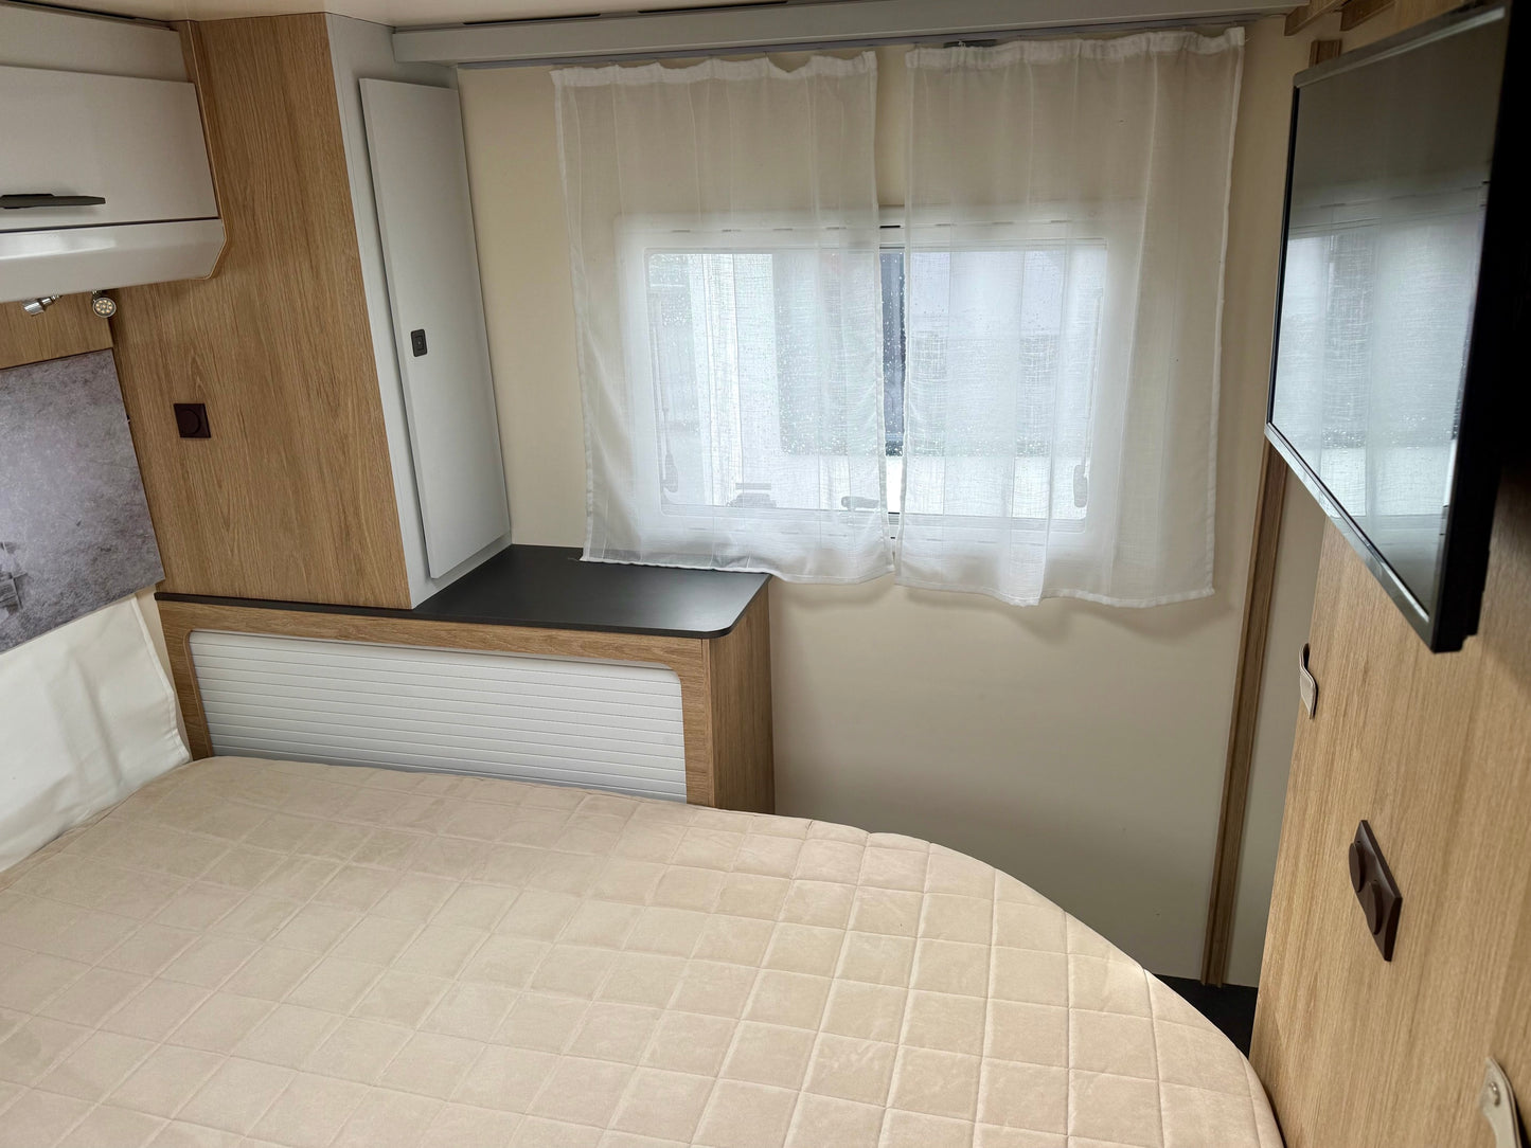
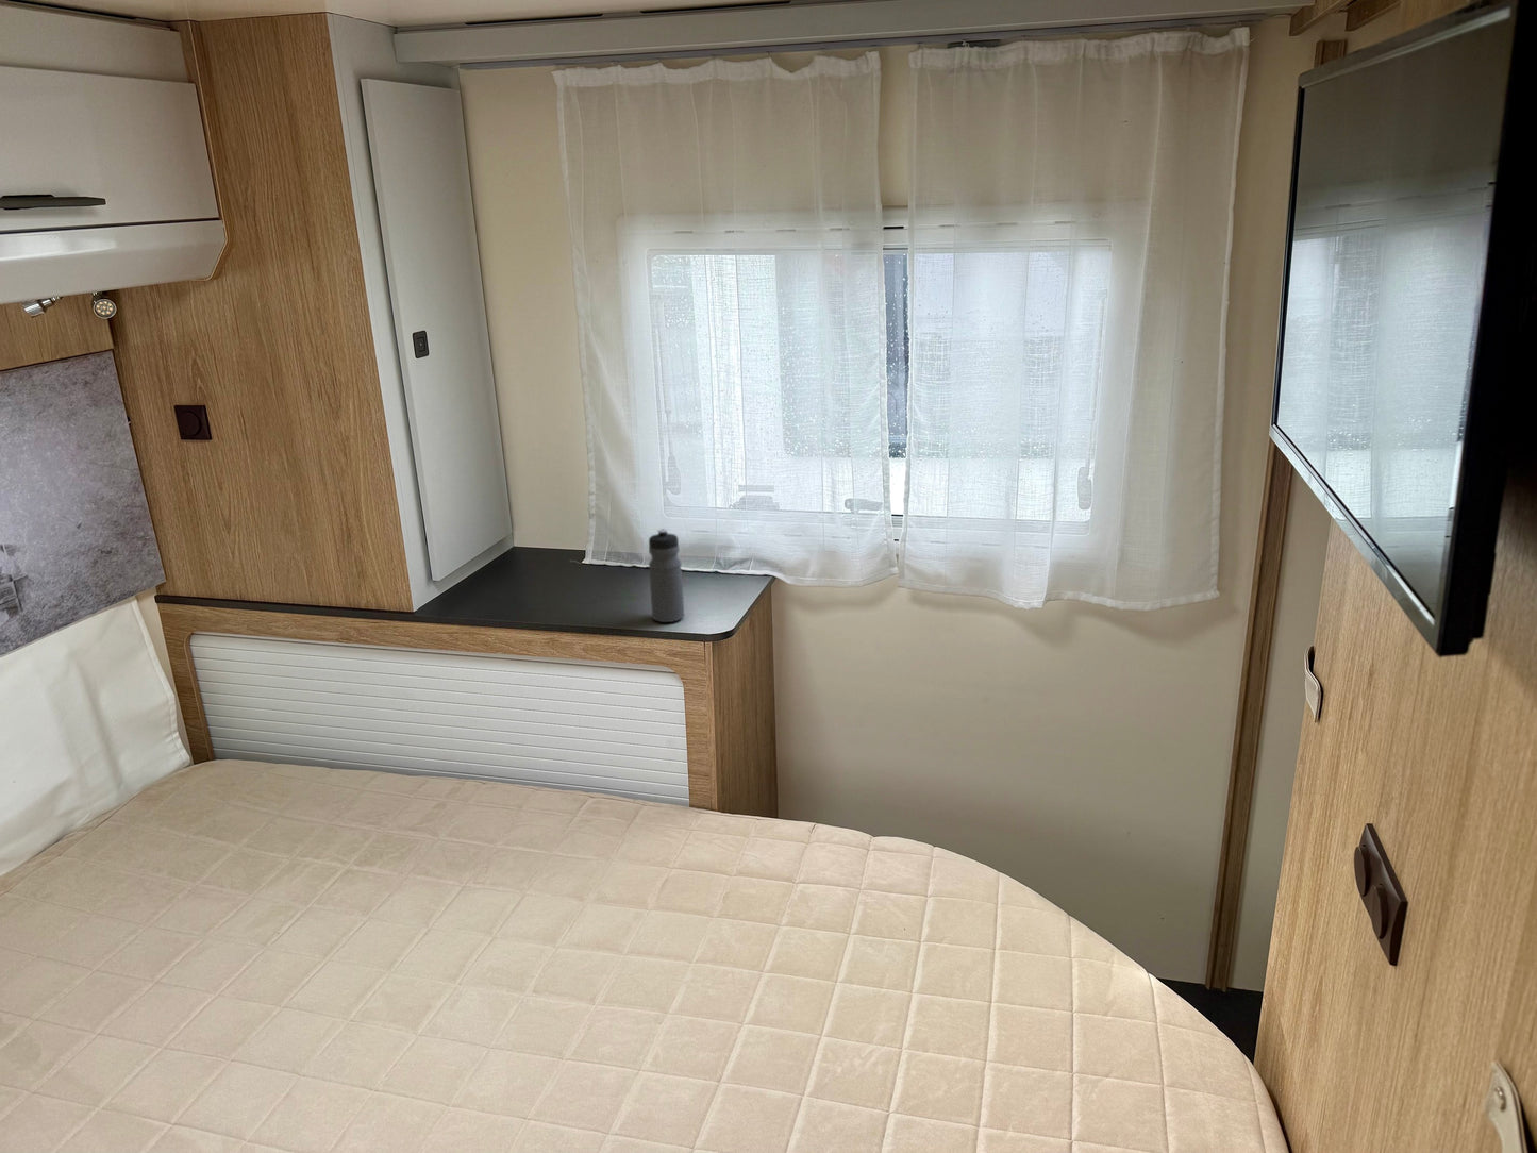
+ water bottle (665, 573)
